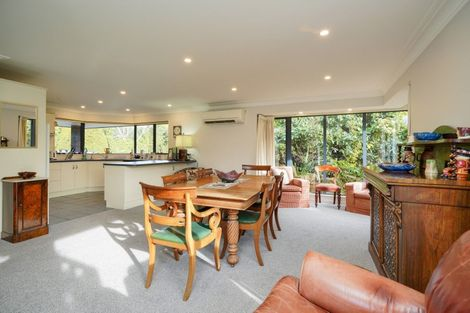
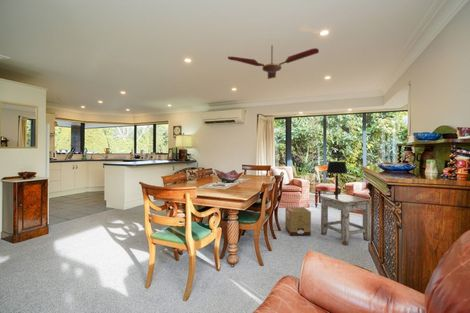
+ ceiling fan (271, 62)
+ stool (344, 217)
+ table lamp (336, 178)
+ cardboard box (297, 220)
